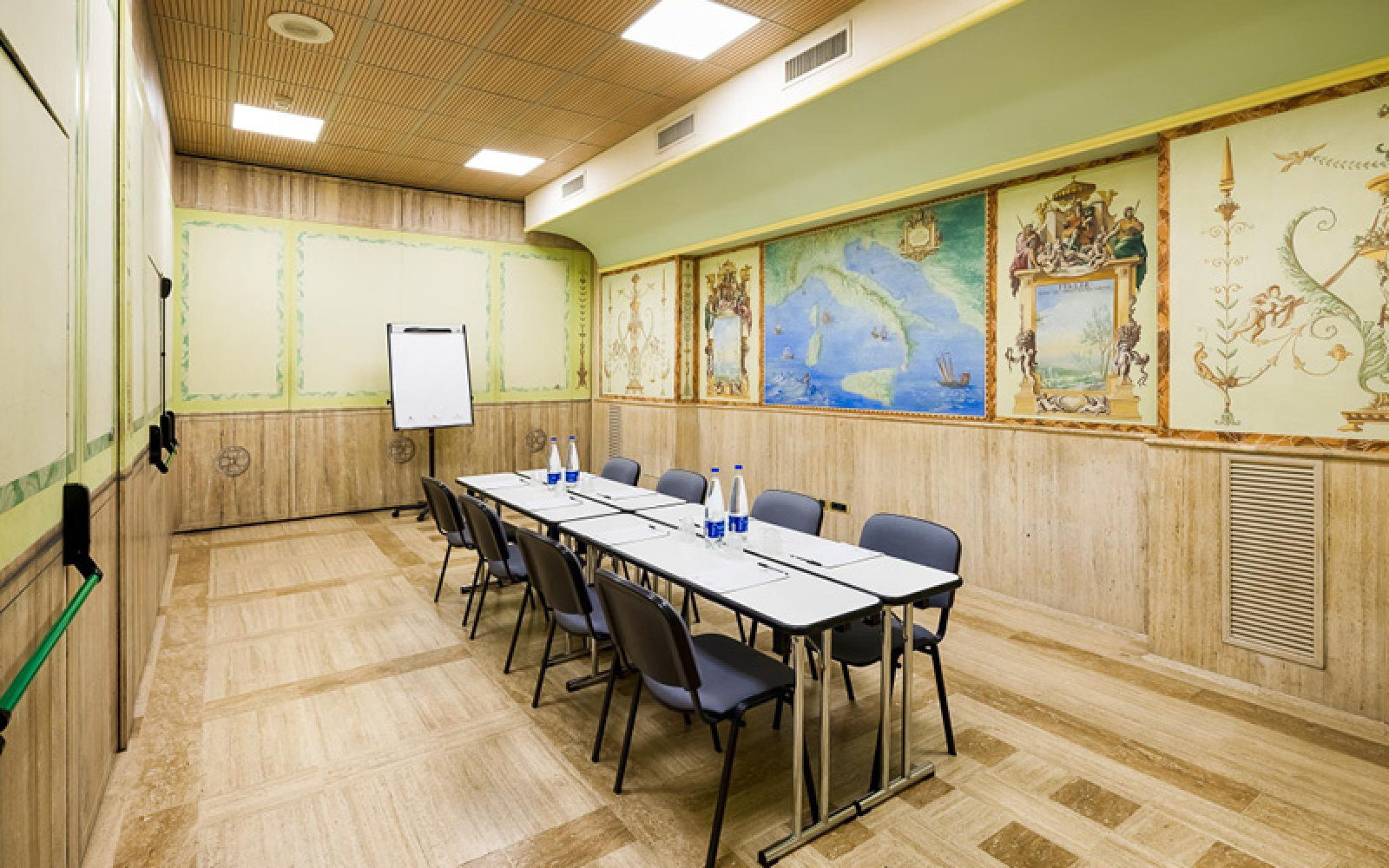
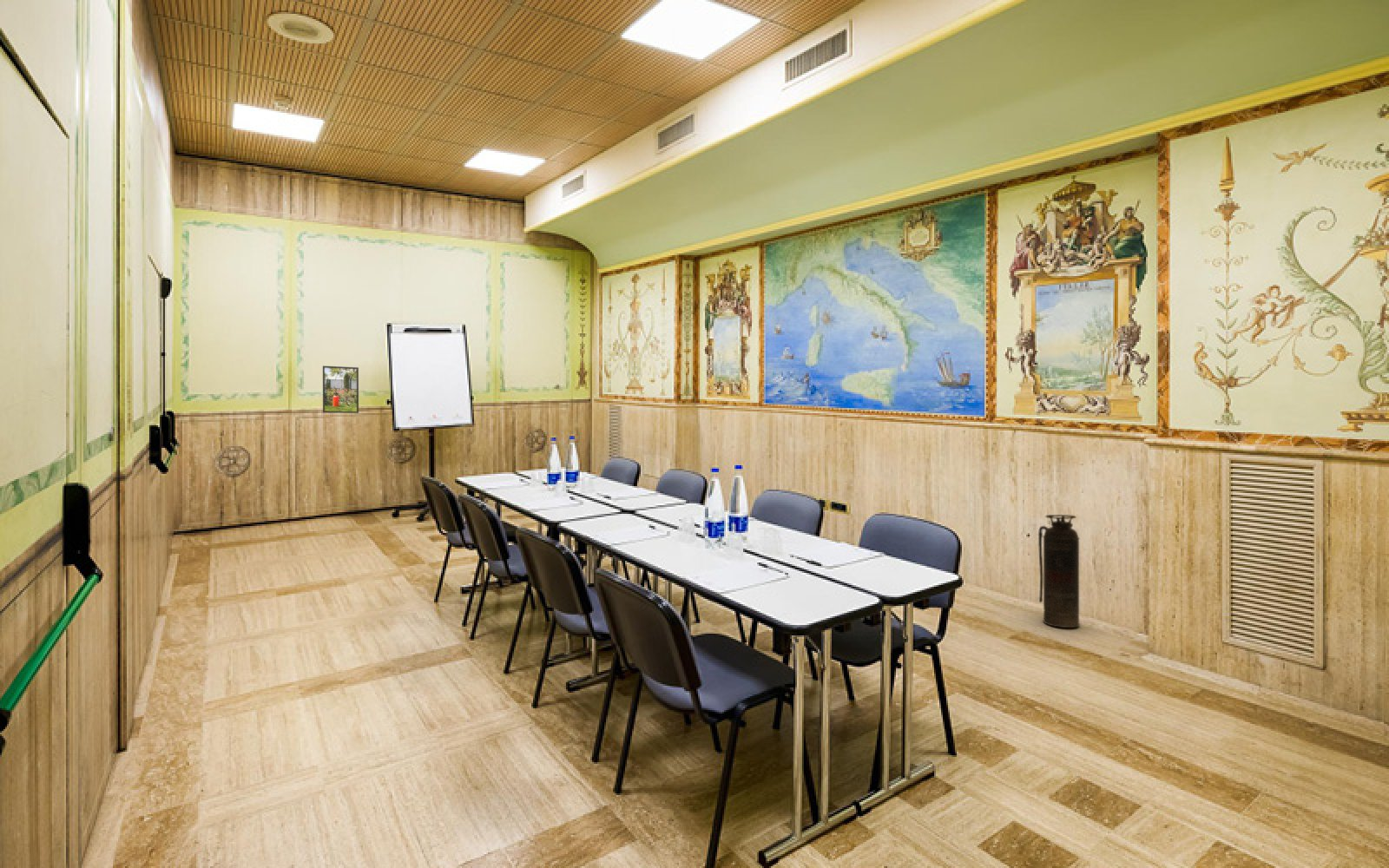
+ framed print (340, 390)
+ fire extinguisher (1059, 569)
